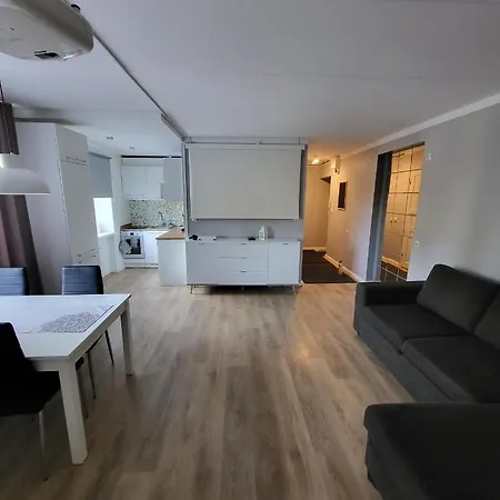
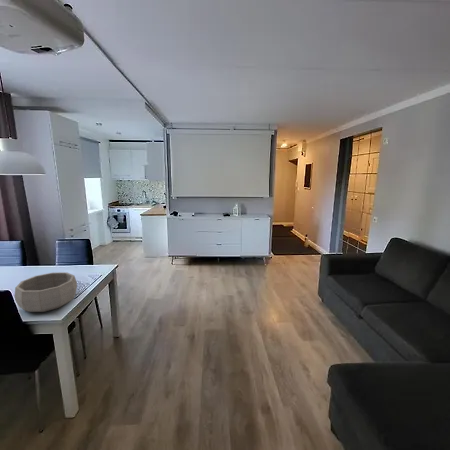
+ decorative bowl (48, 292)
